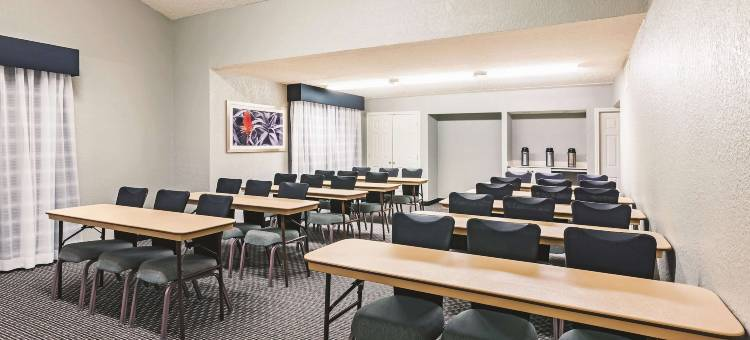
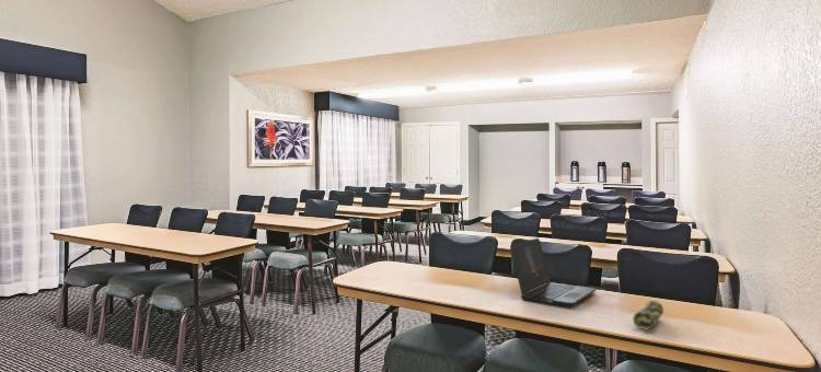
+ laptop computer (547, 271)
+ pencil case (648, 315)
